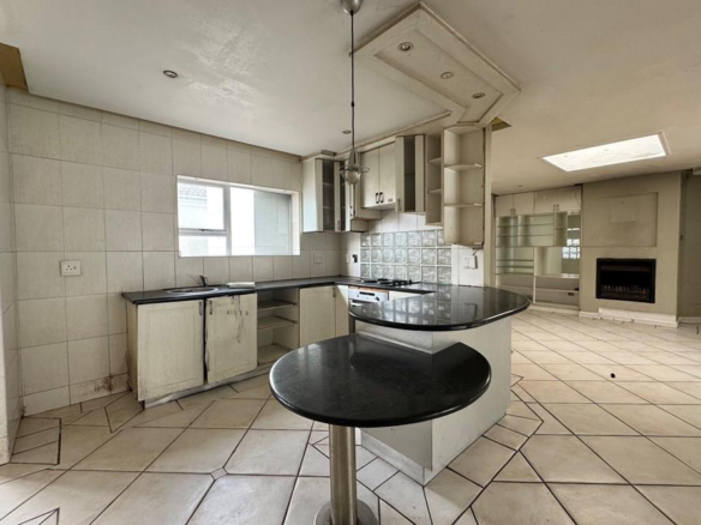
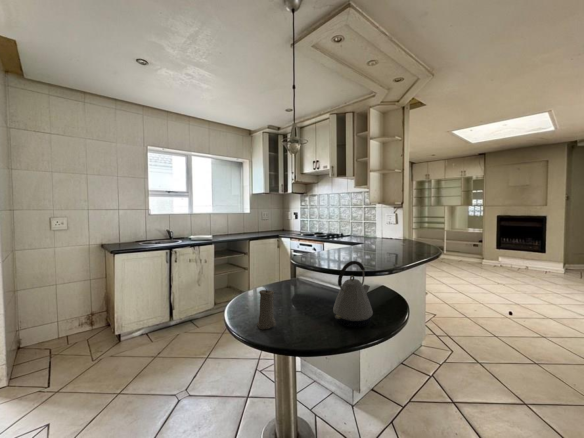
+ candle (266, 306)
+ kettle (353, 290)
